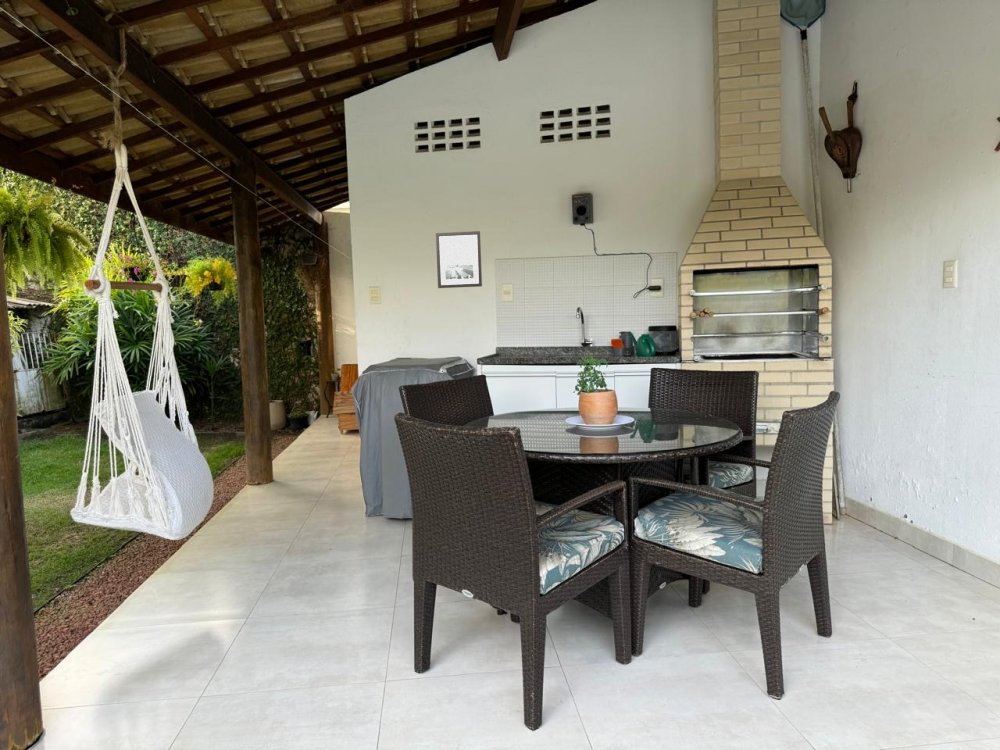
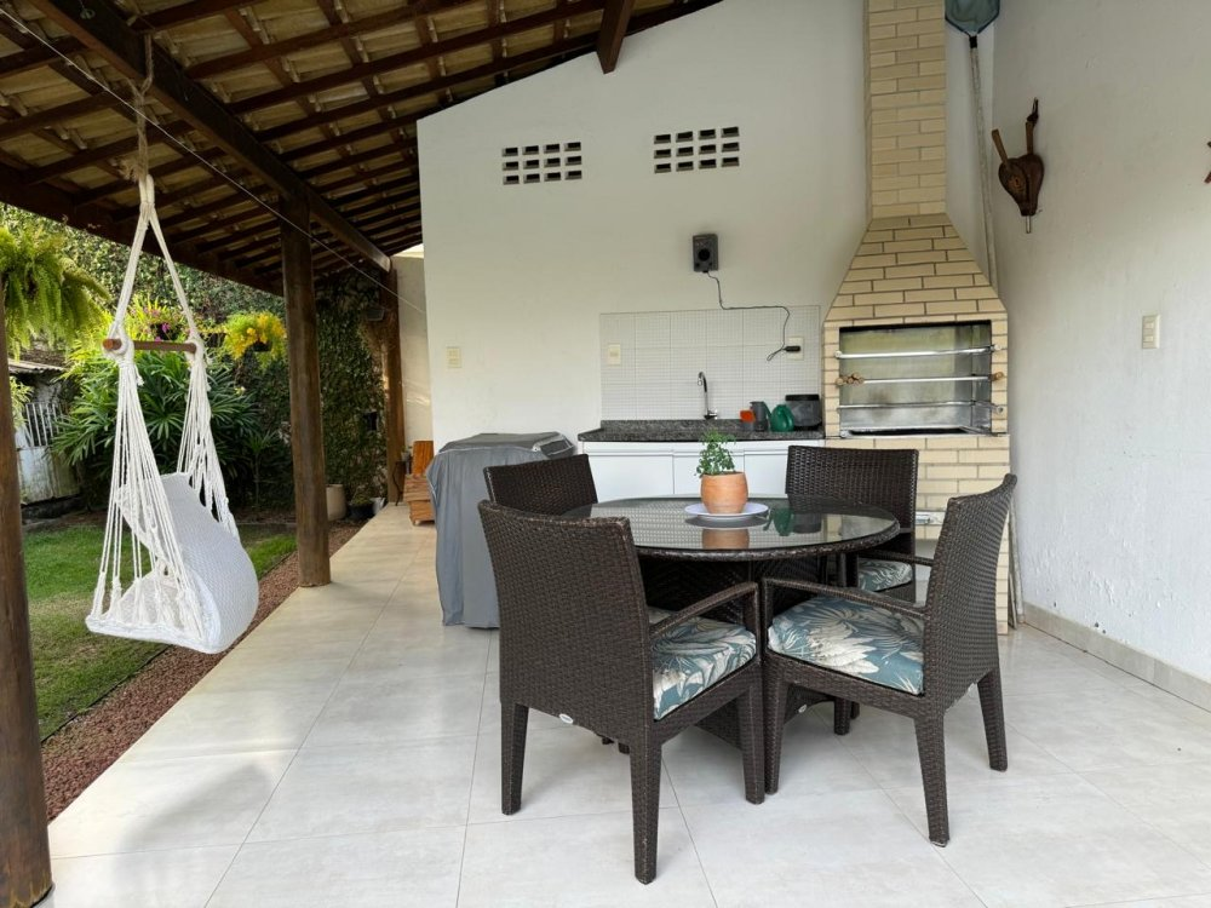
- wall art (458, 259)
